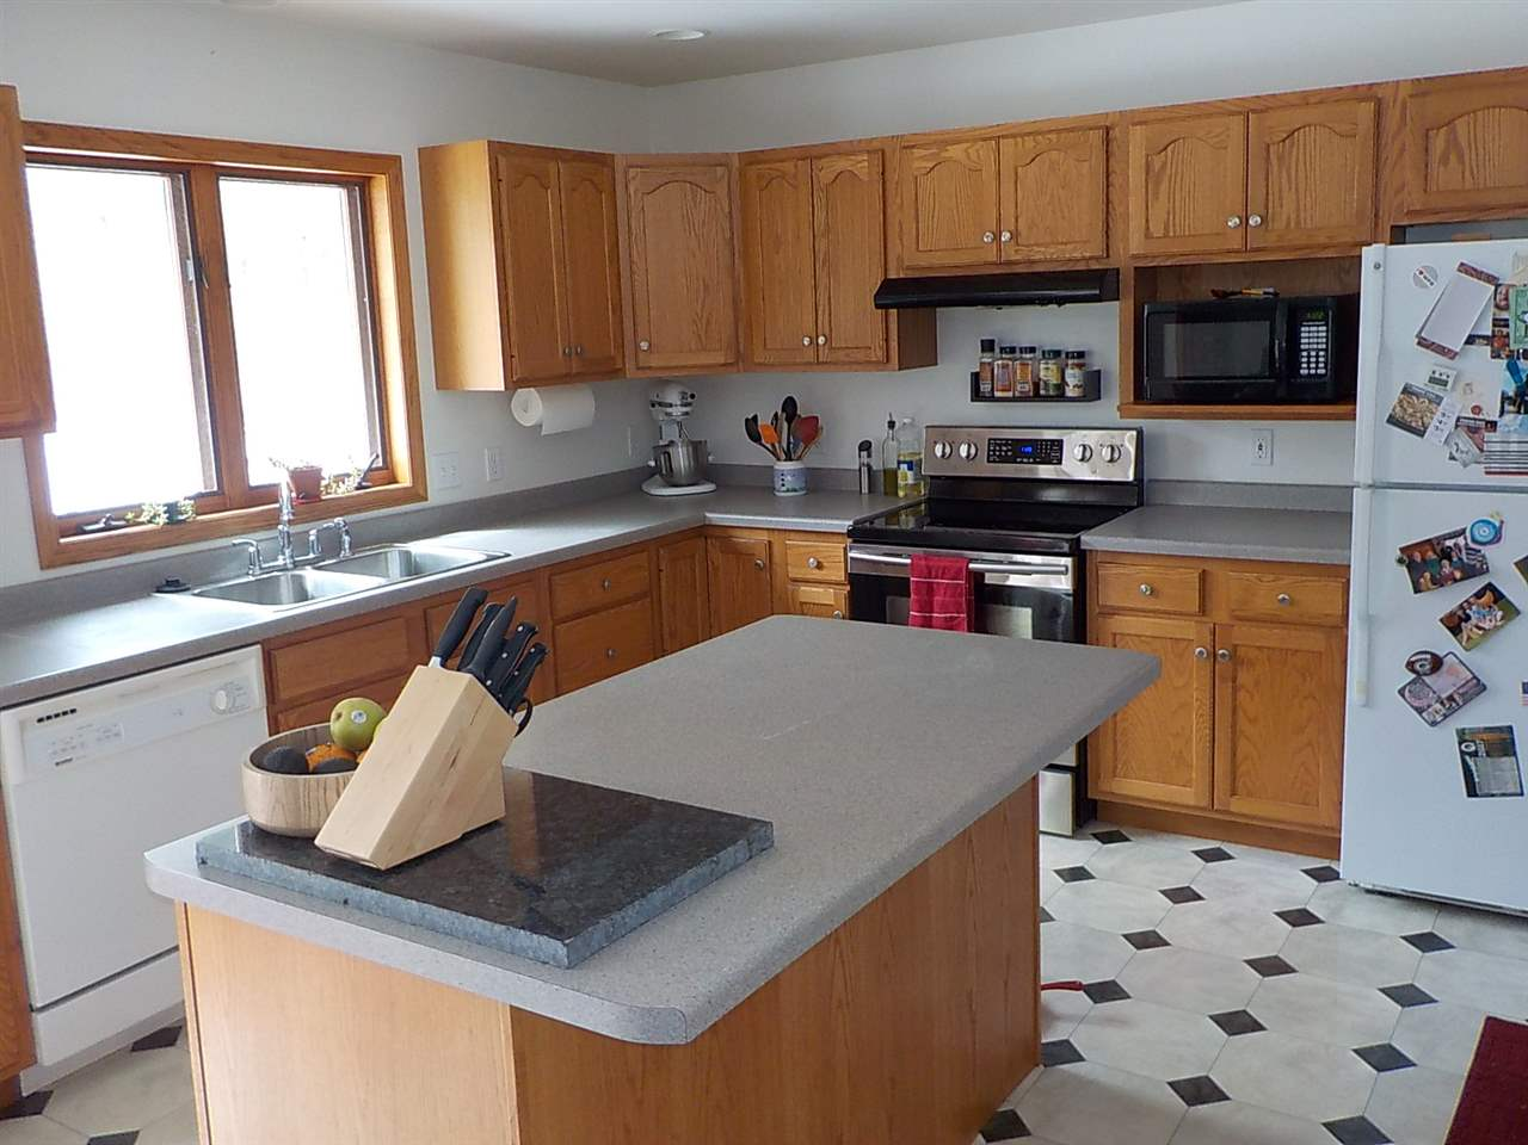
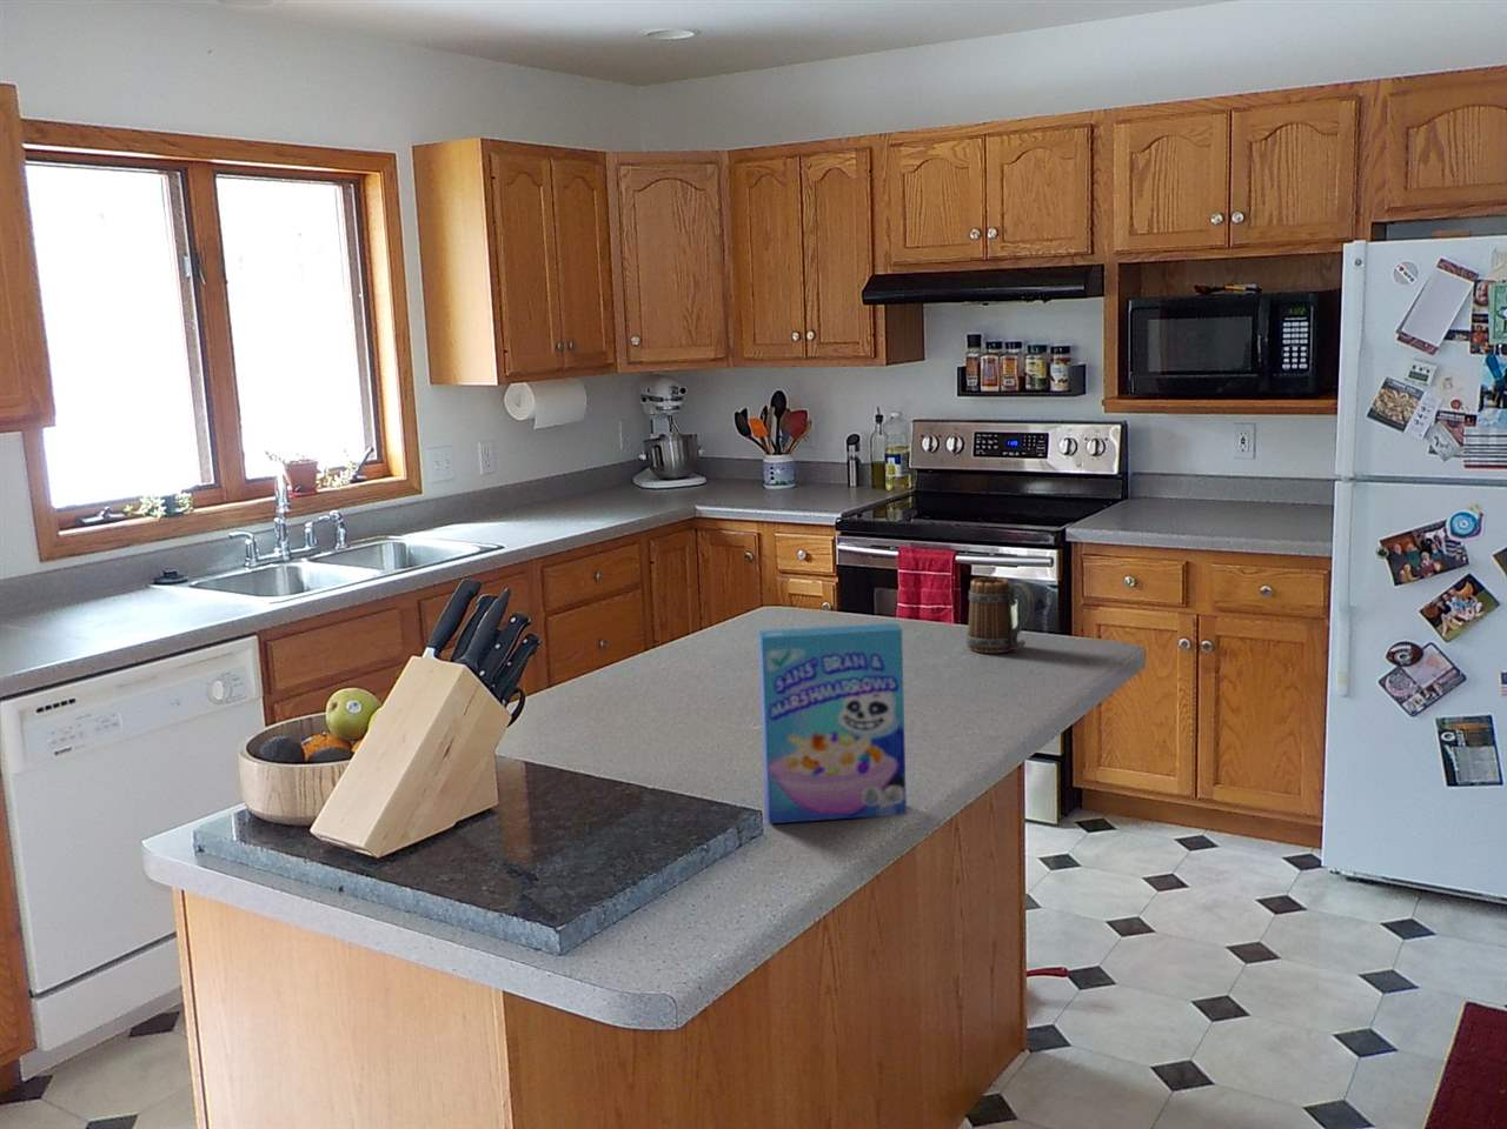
+ mug (999, 615)
+ cereal box (831, 721)
